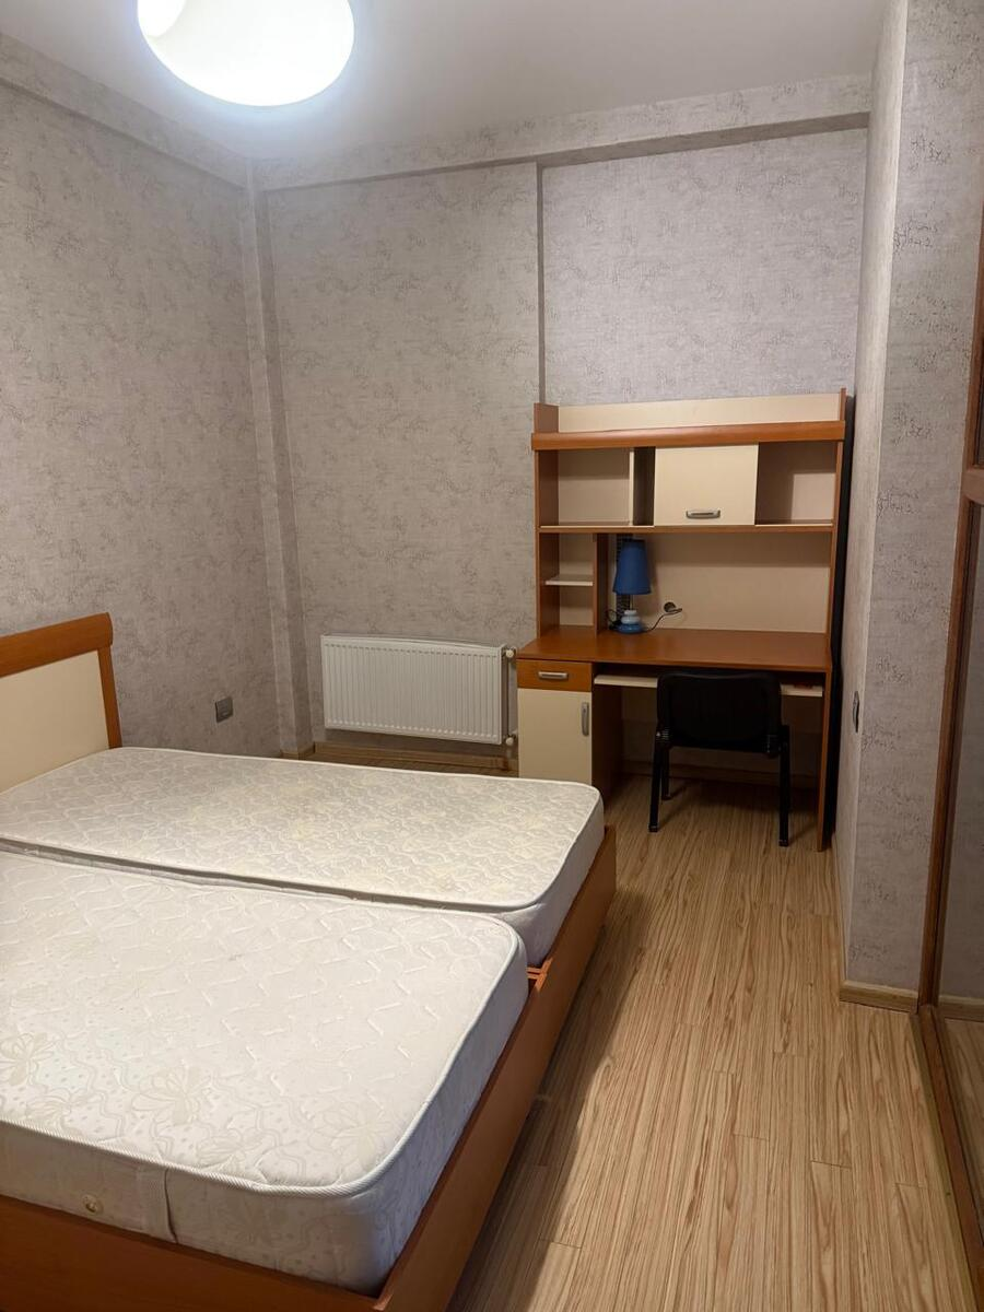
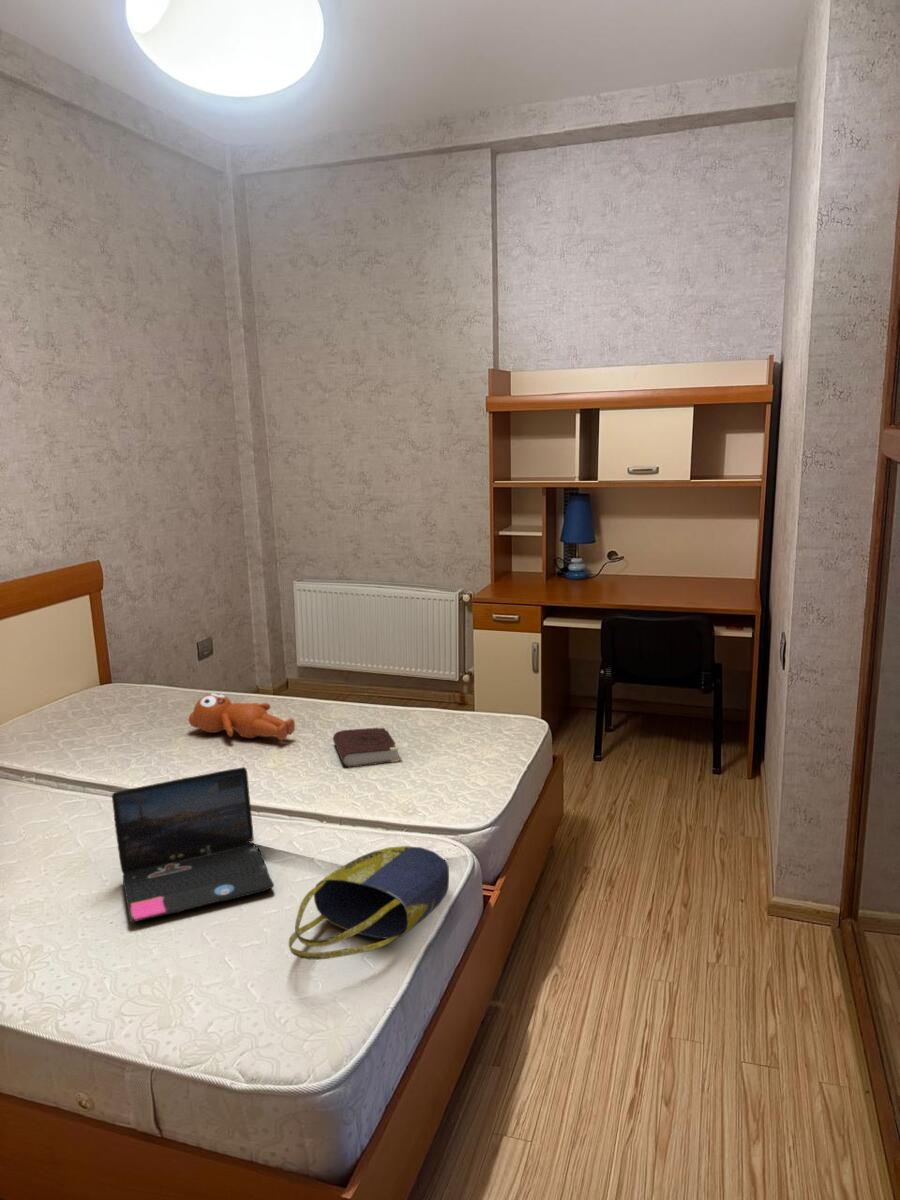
+ teddy bear (243, 716)
+ tote bag (370, 900)
+ laptop (192, 840)
+ book (365, 746)
